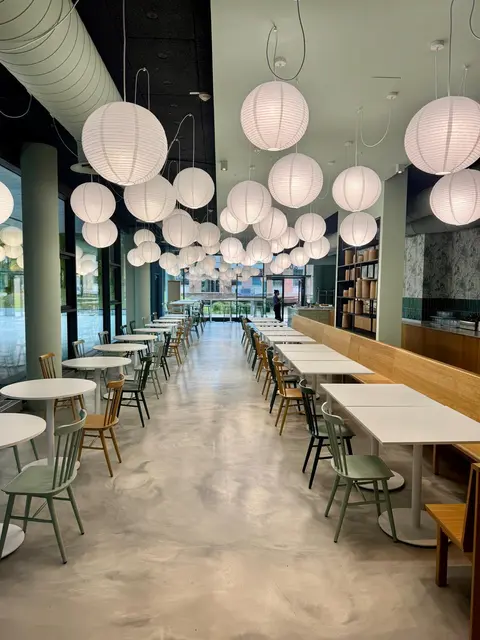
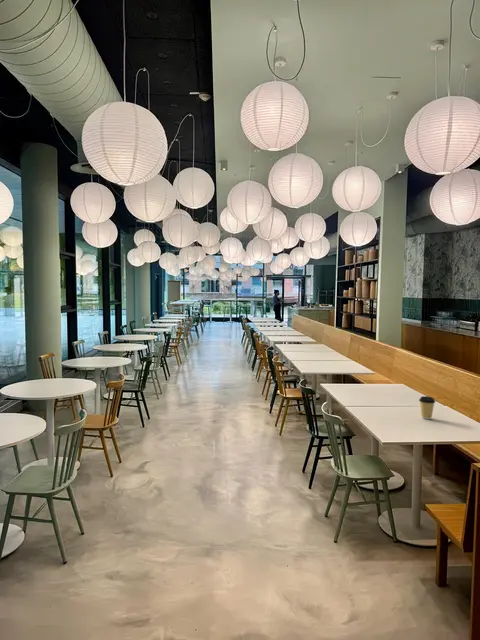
+ coffee cup (426, 407)
